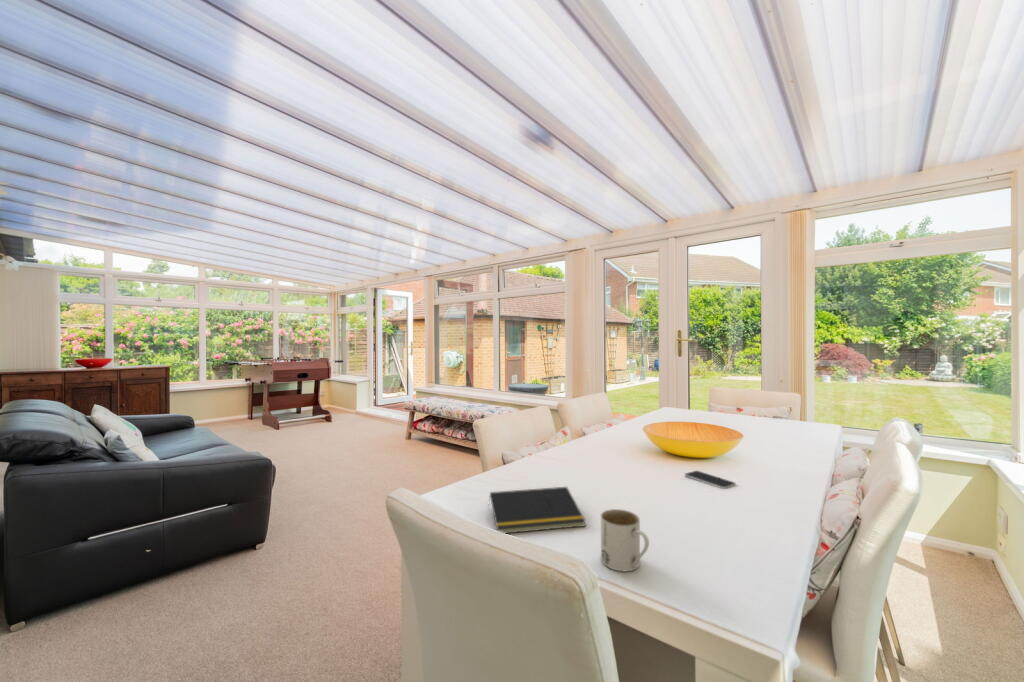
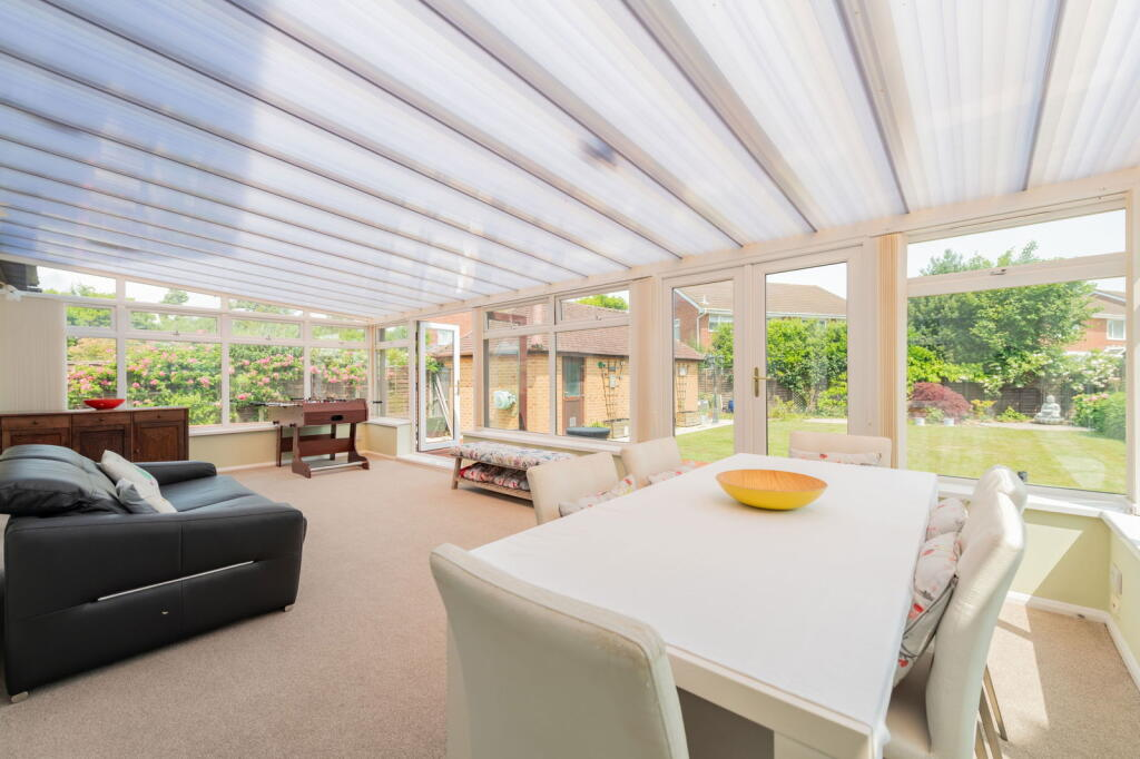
- mug (626, 542)
- notepad (535, 508)
- smartphone (709, 479)
